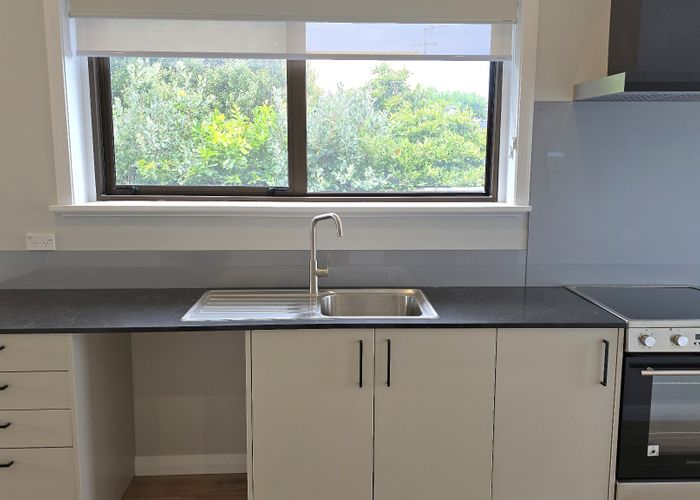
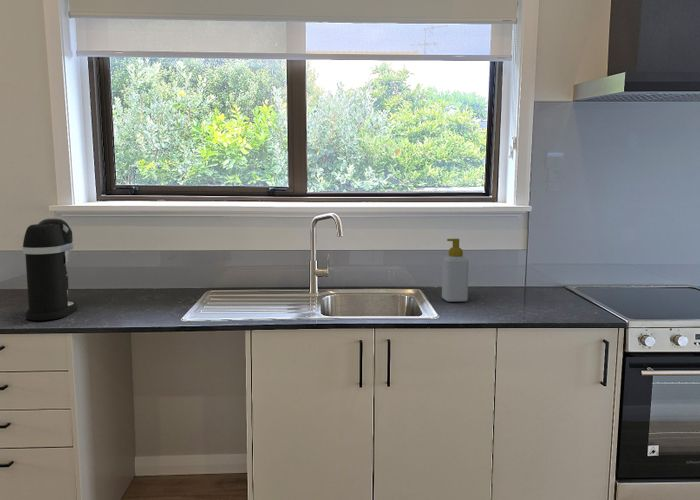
+ coffee maker (49, 266)
+ soap bottle (455, 269)
